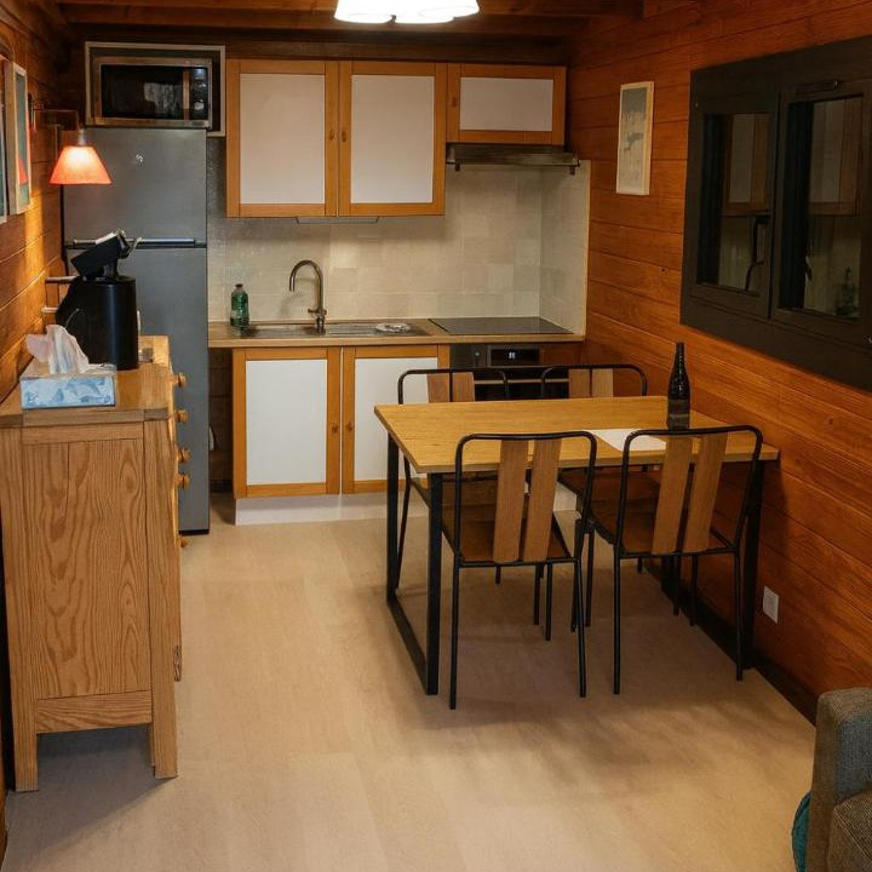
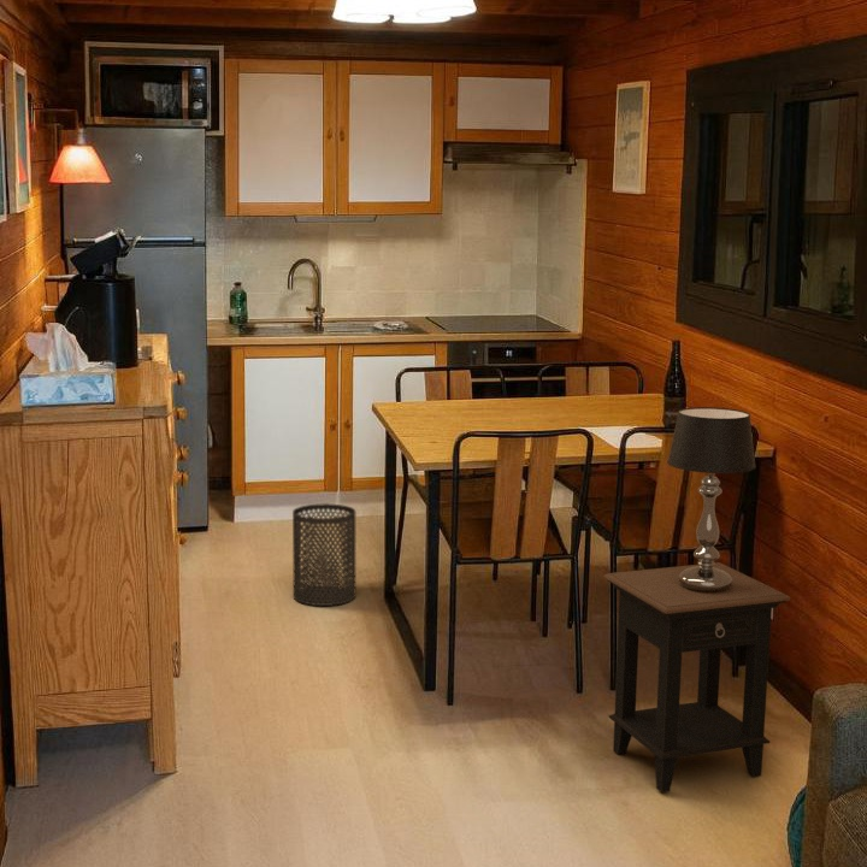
+ side table (698, 674)
+ trash can (324, 553)
+ table lamp (709, 500)
